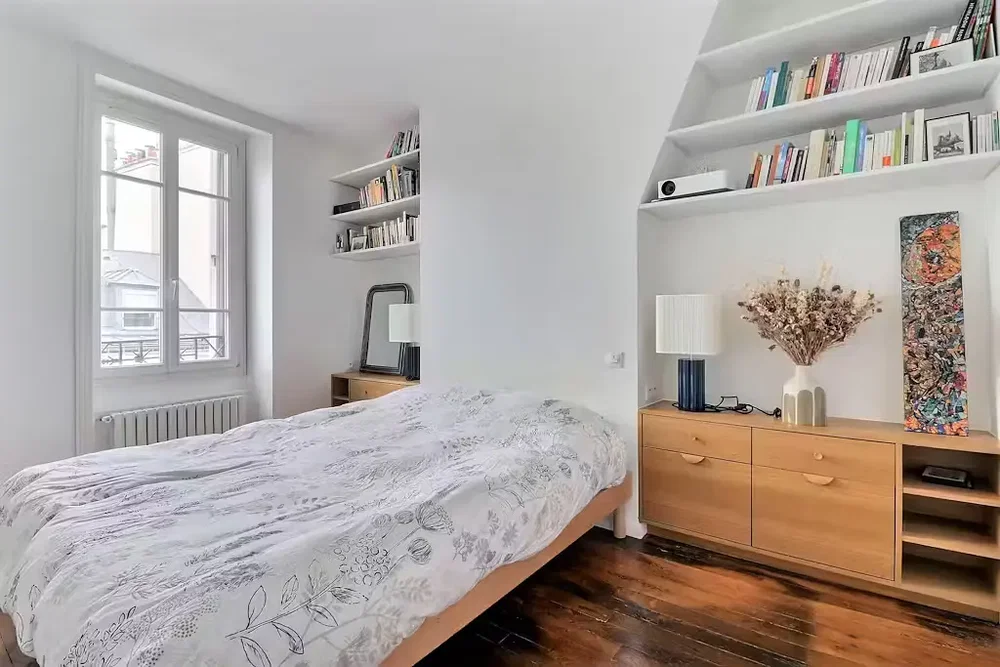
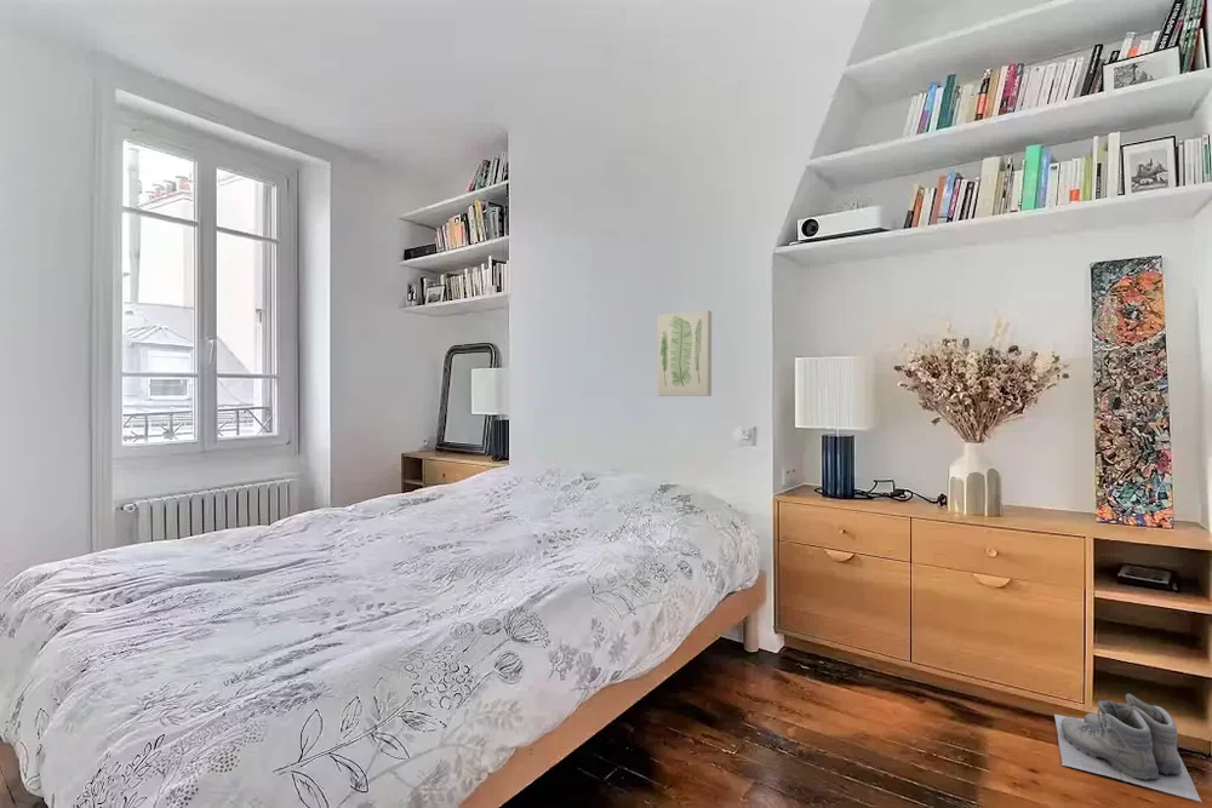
+ boots (1119, 723)
+ wall art (684, 354)
